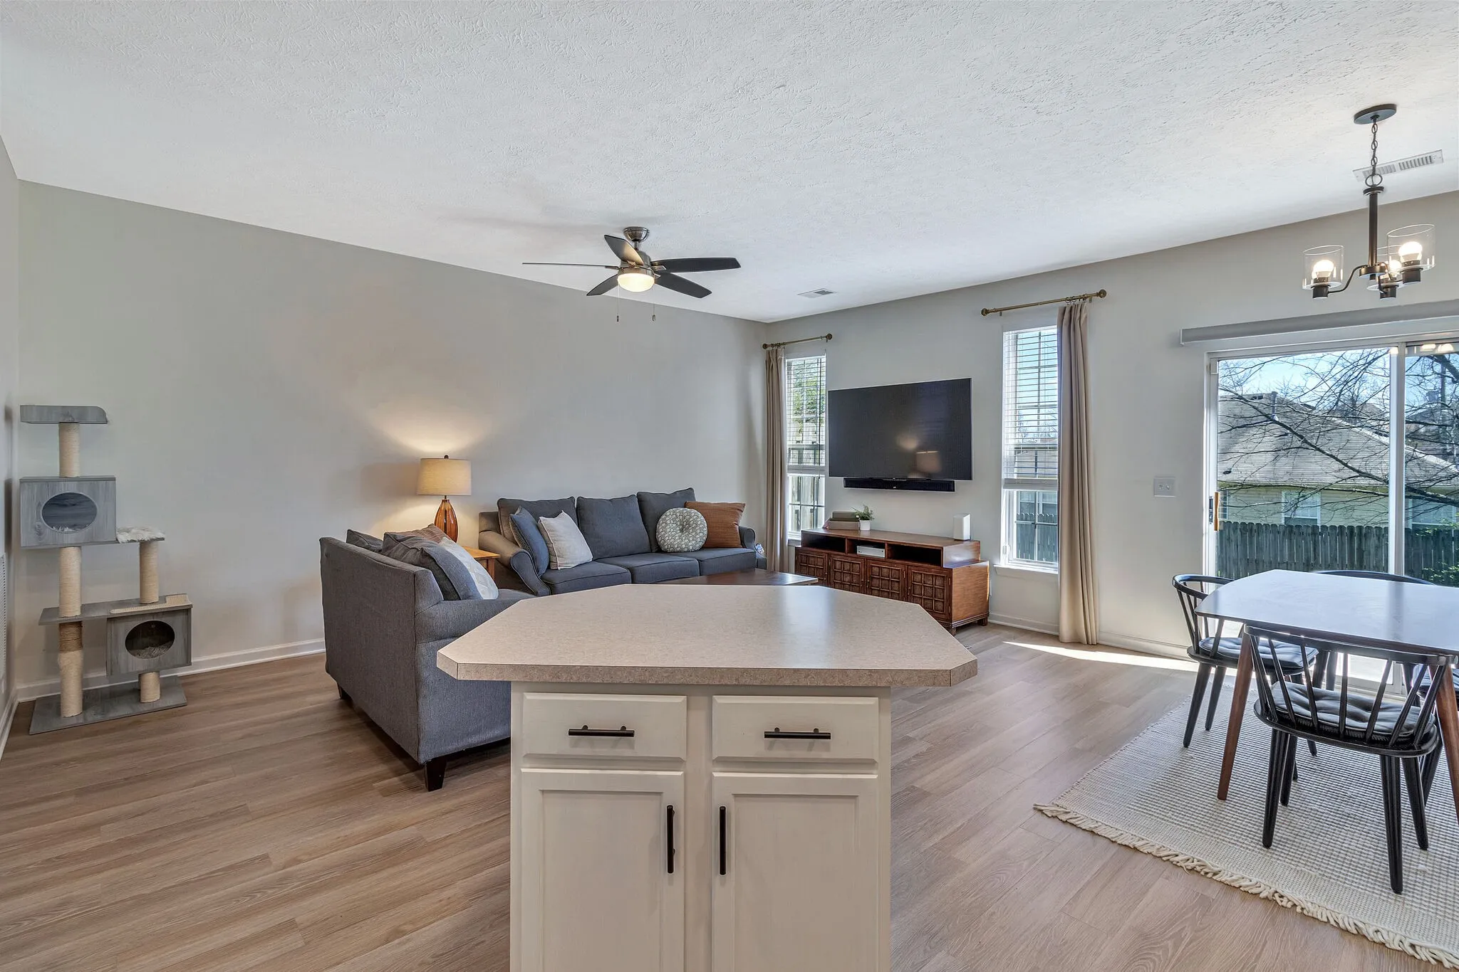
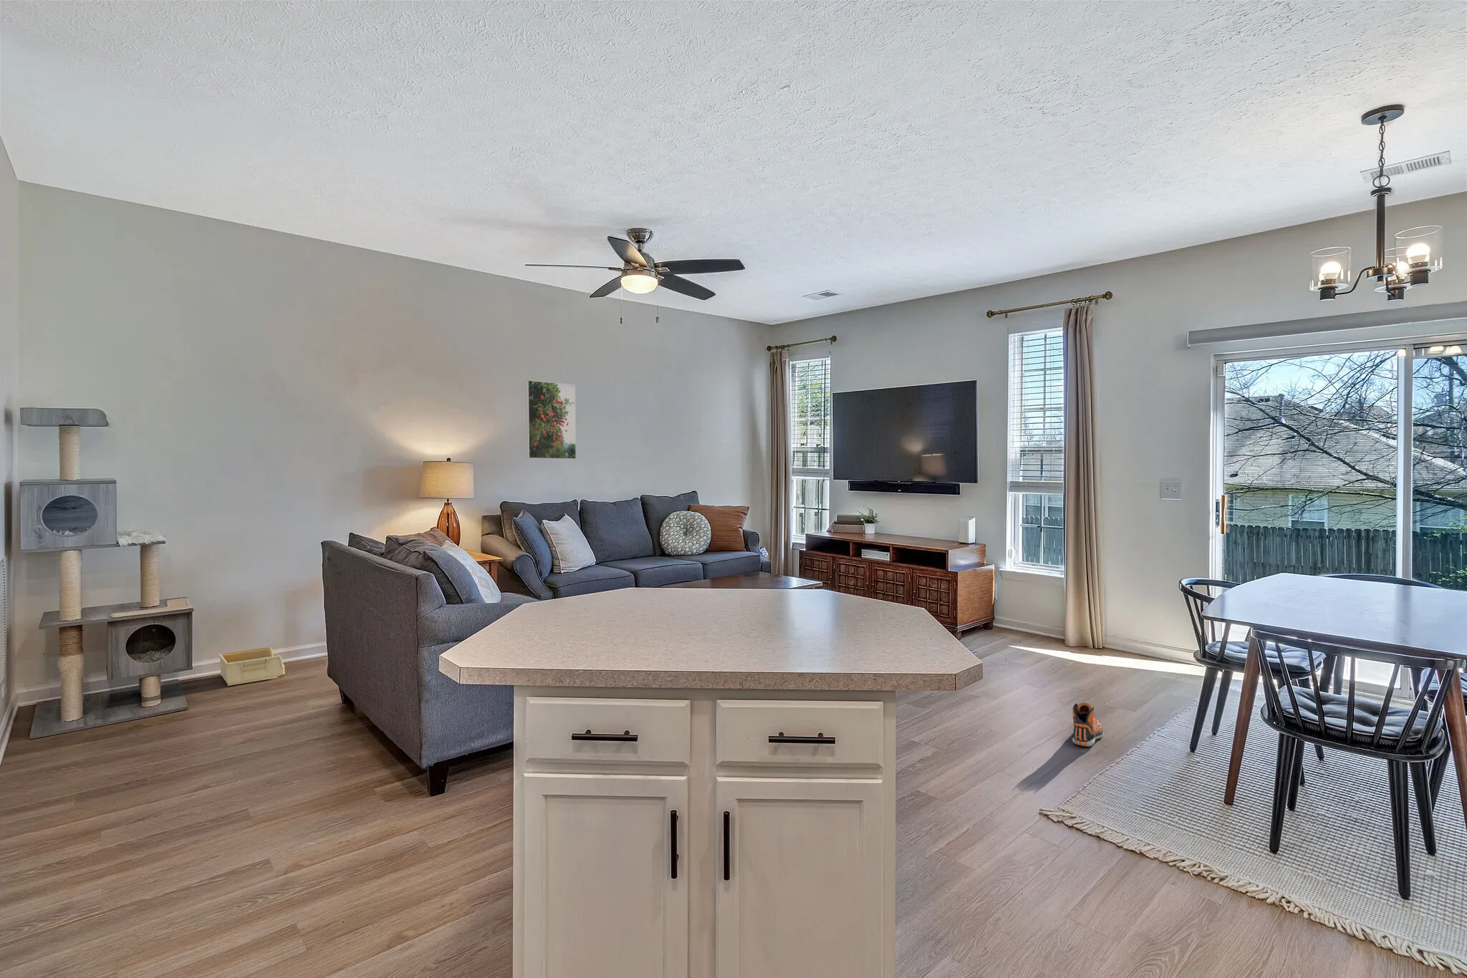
+ sneaker (1088, 719)
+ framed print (551, 420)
+ storage bin (251, 665)
